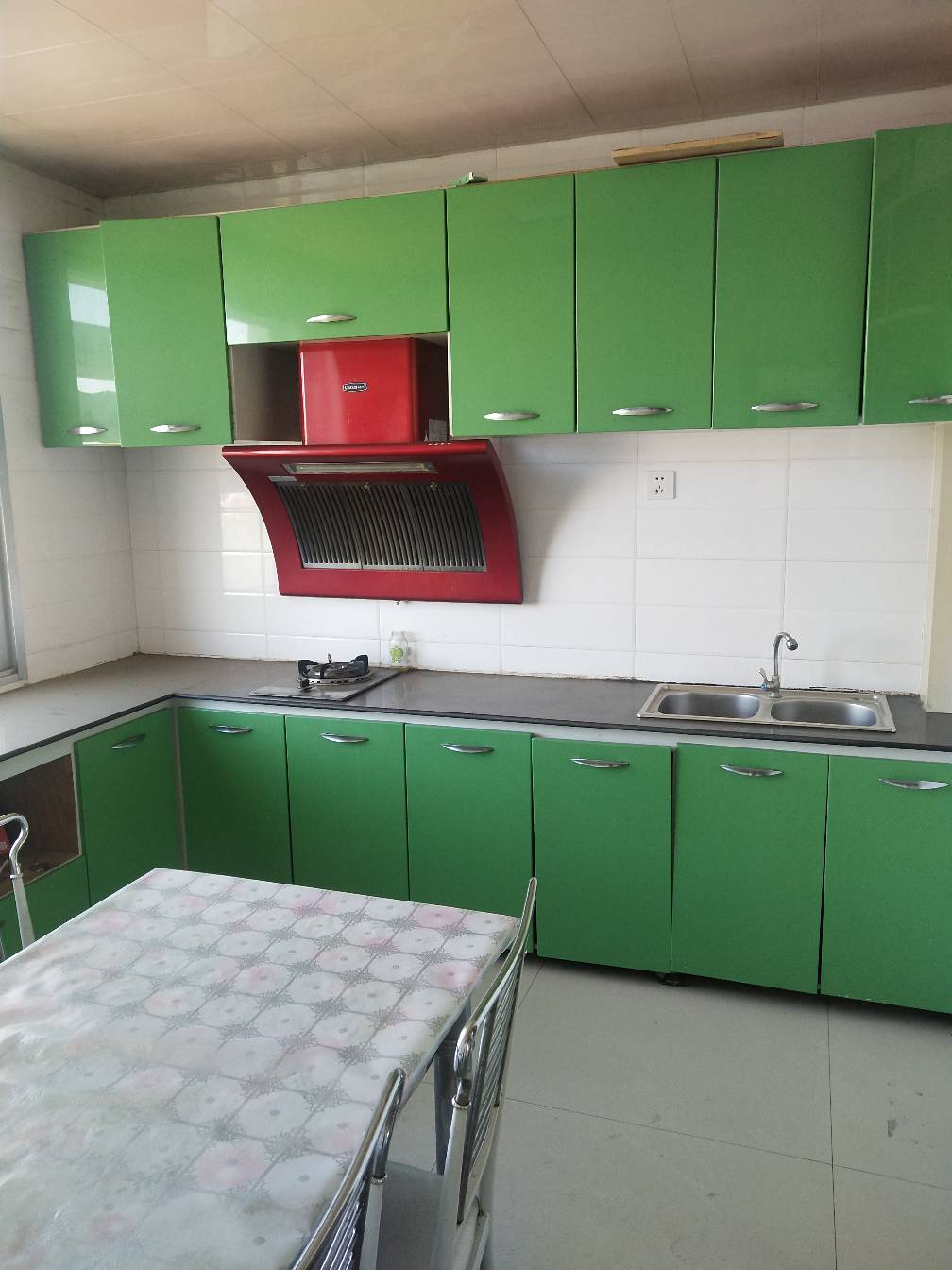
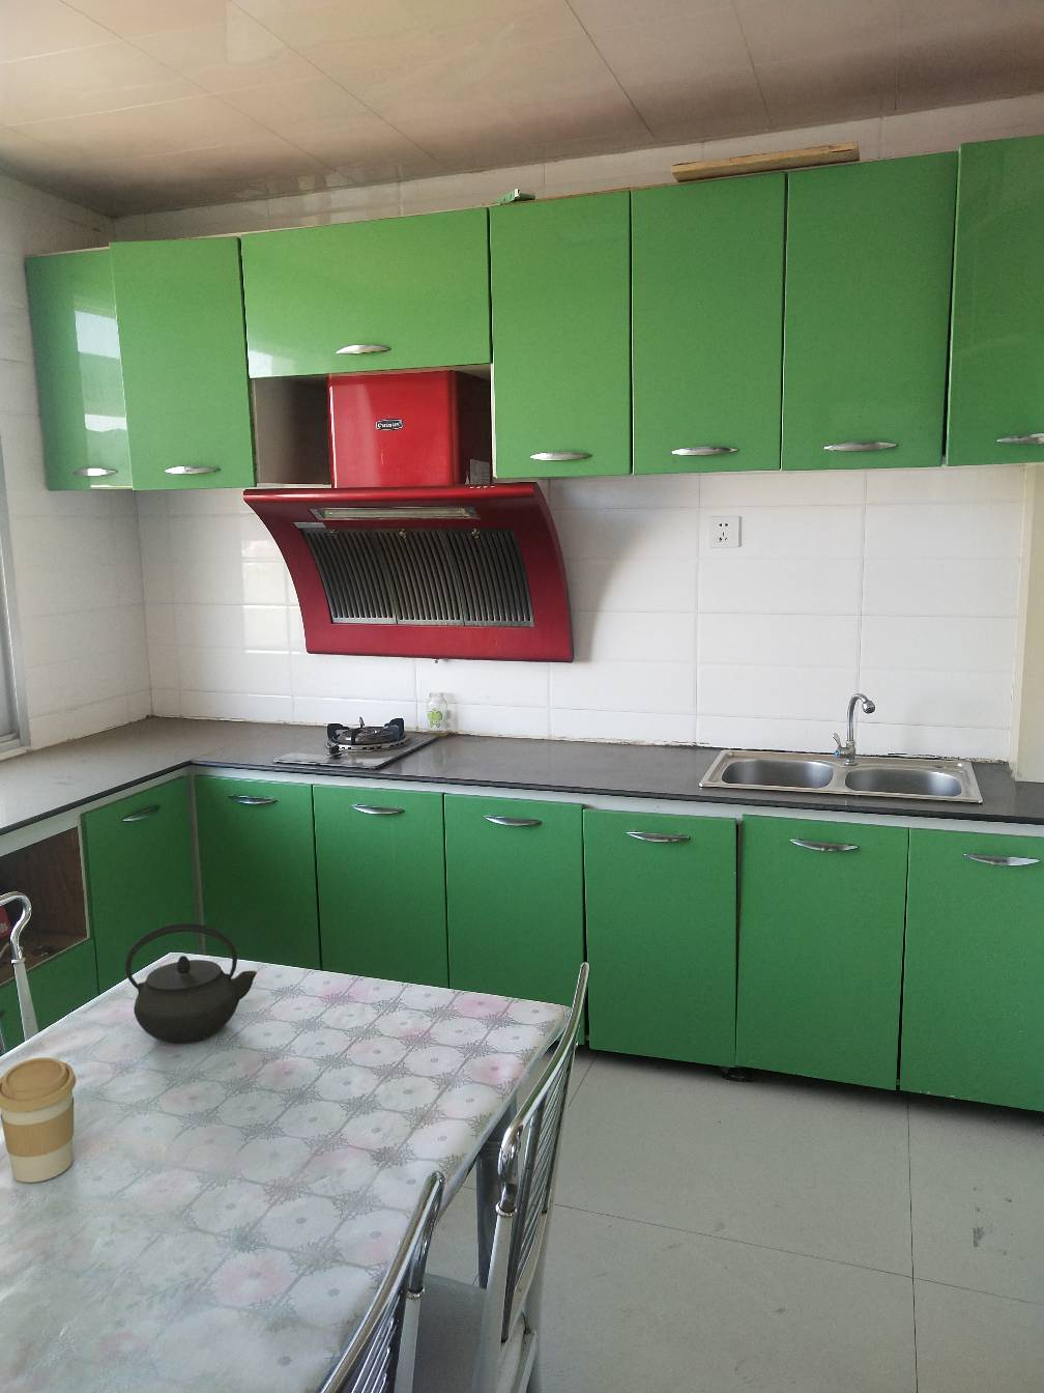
+ kettle (192, 976)
+ coffee cup (38, 1119)
